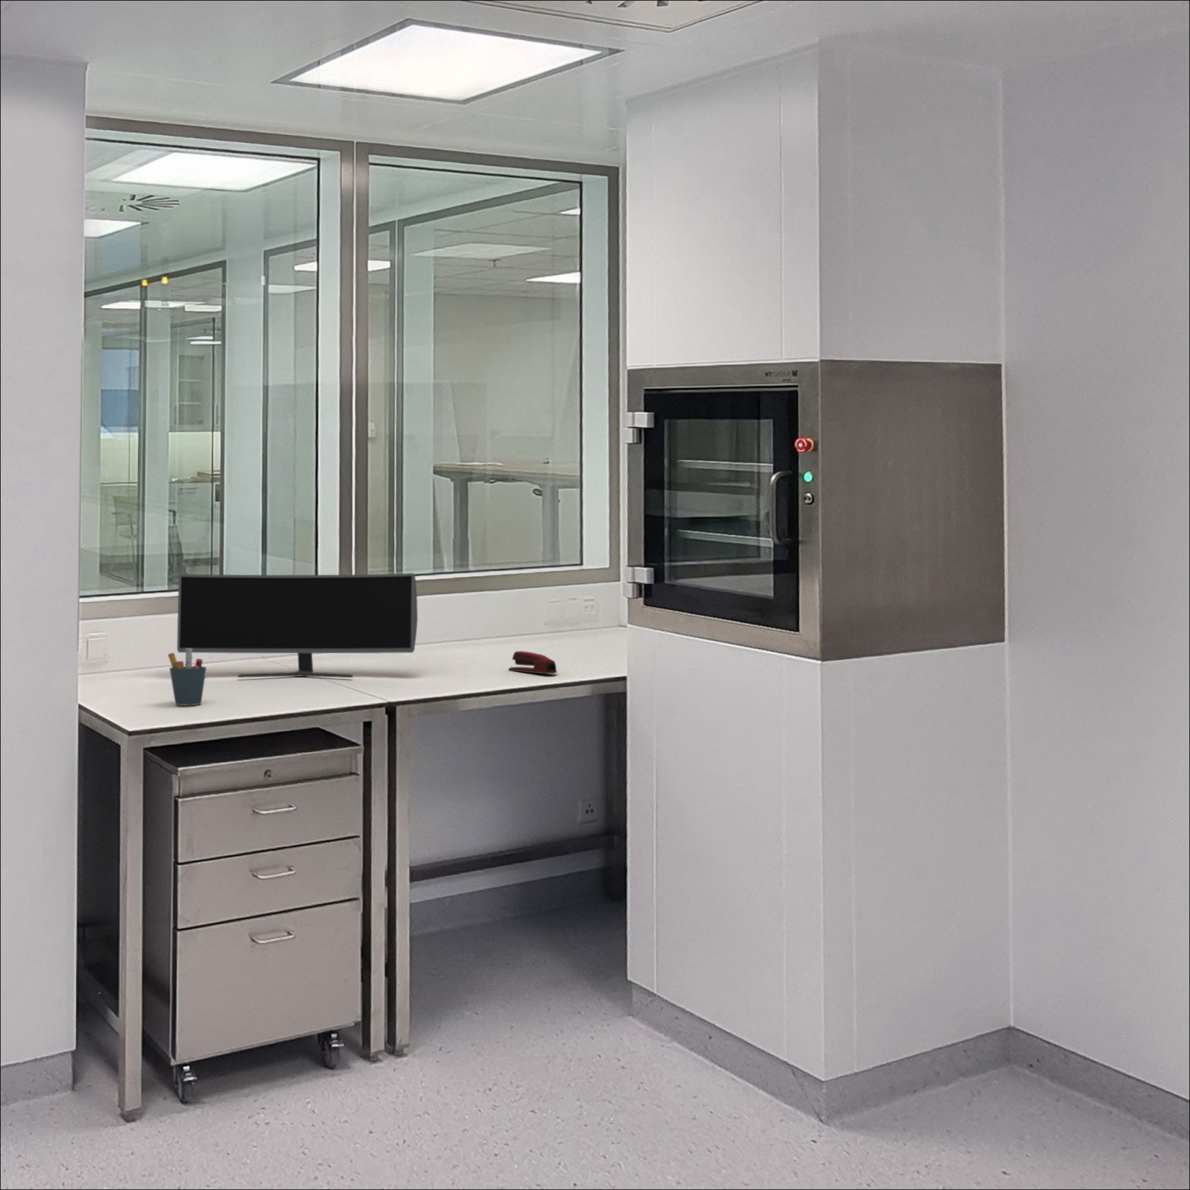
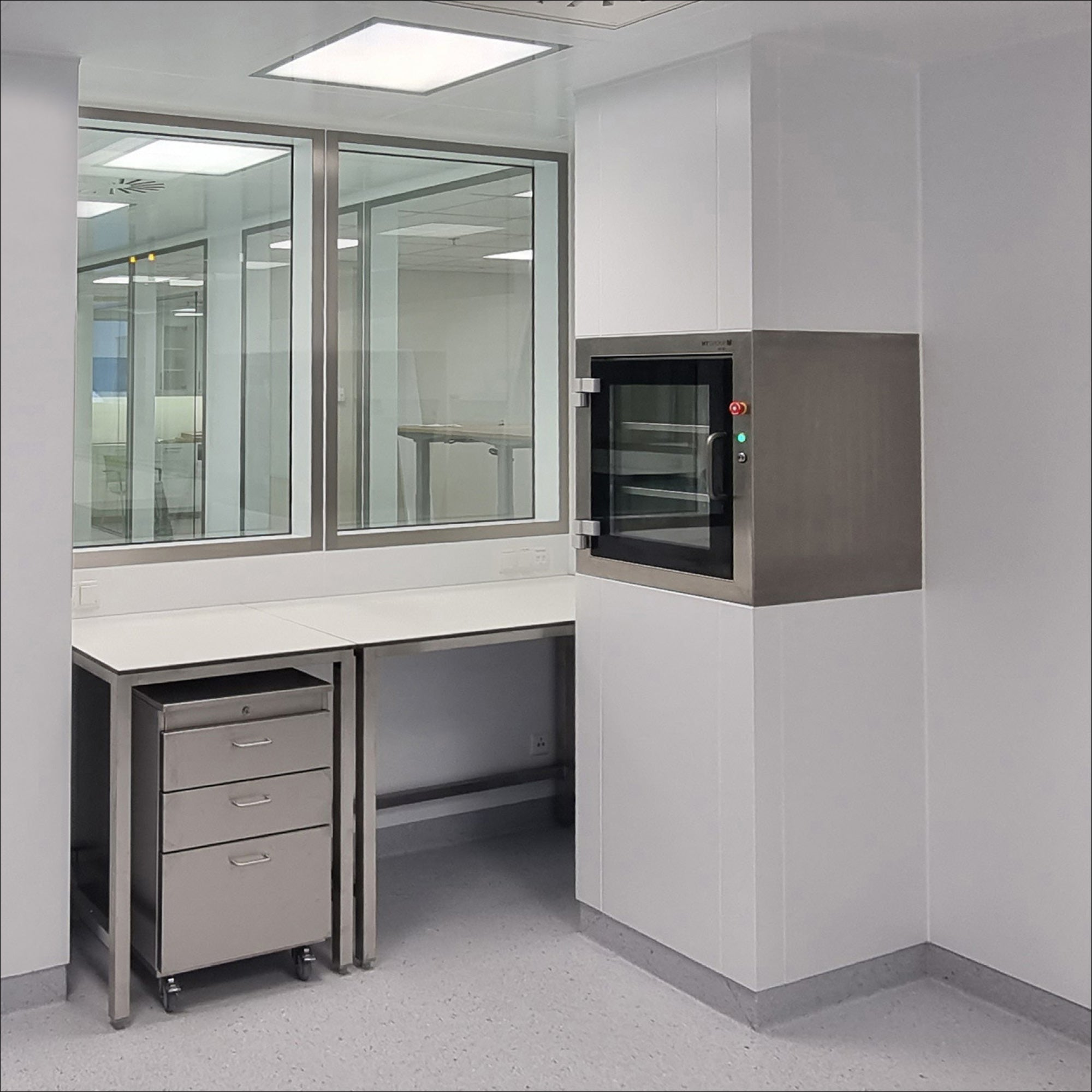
- stapler (533, 661)
- monitor (300, 624)
- pen holder (187, 676)
